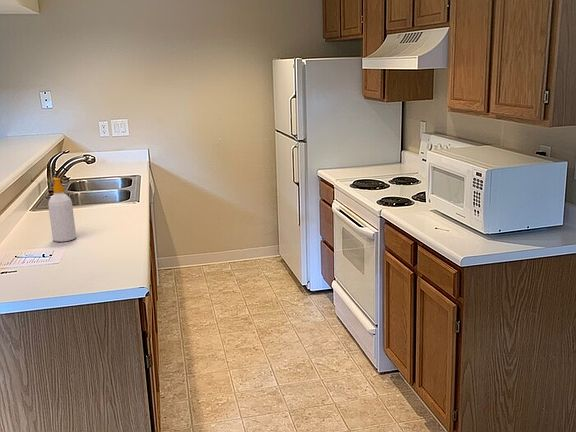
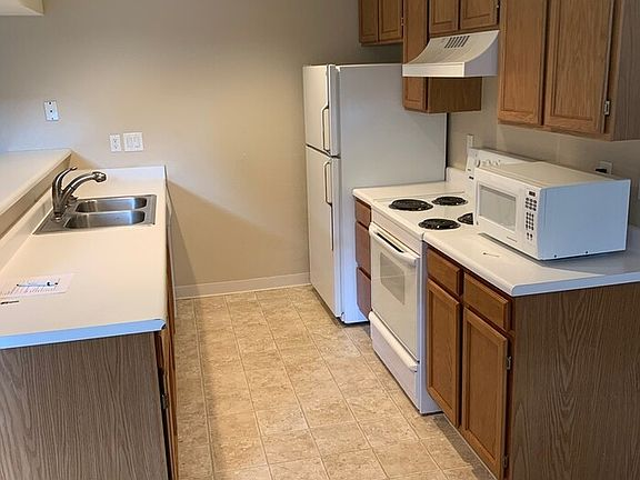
- soap bottle (60, 209)
